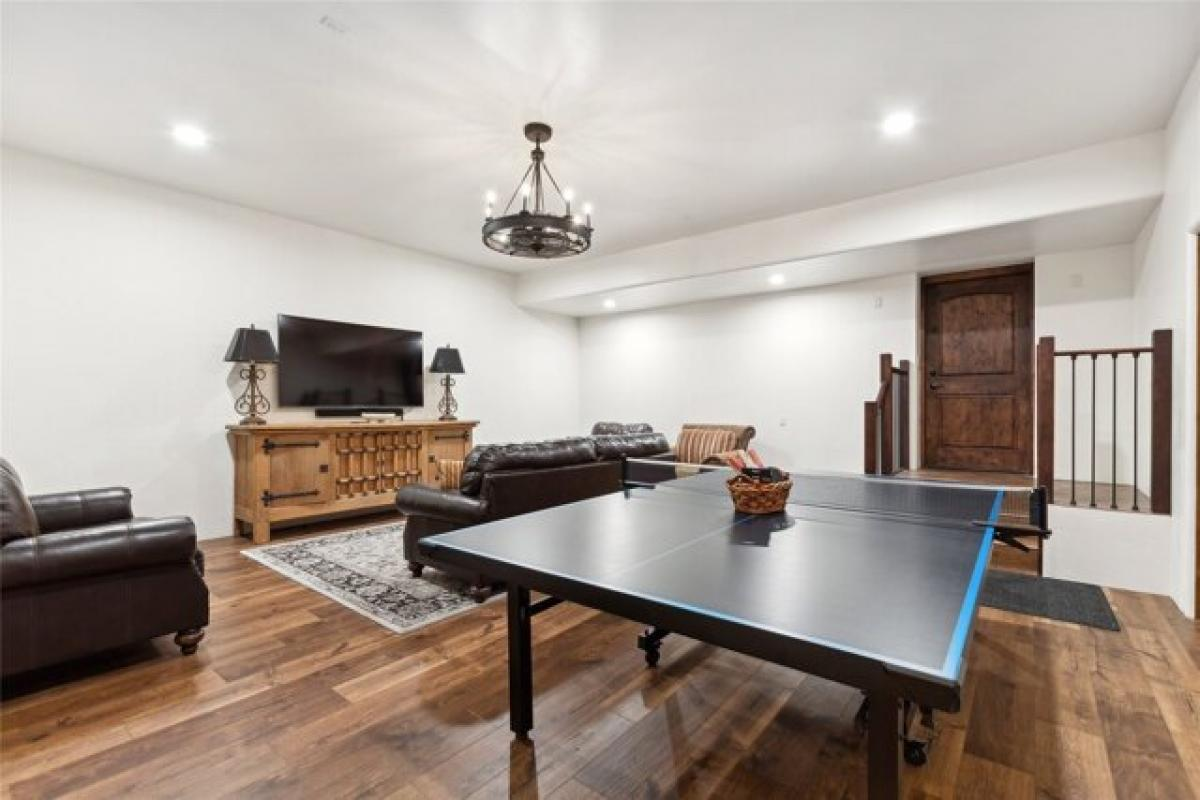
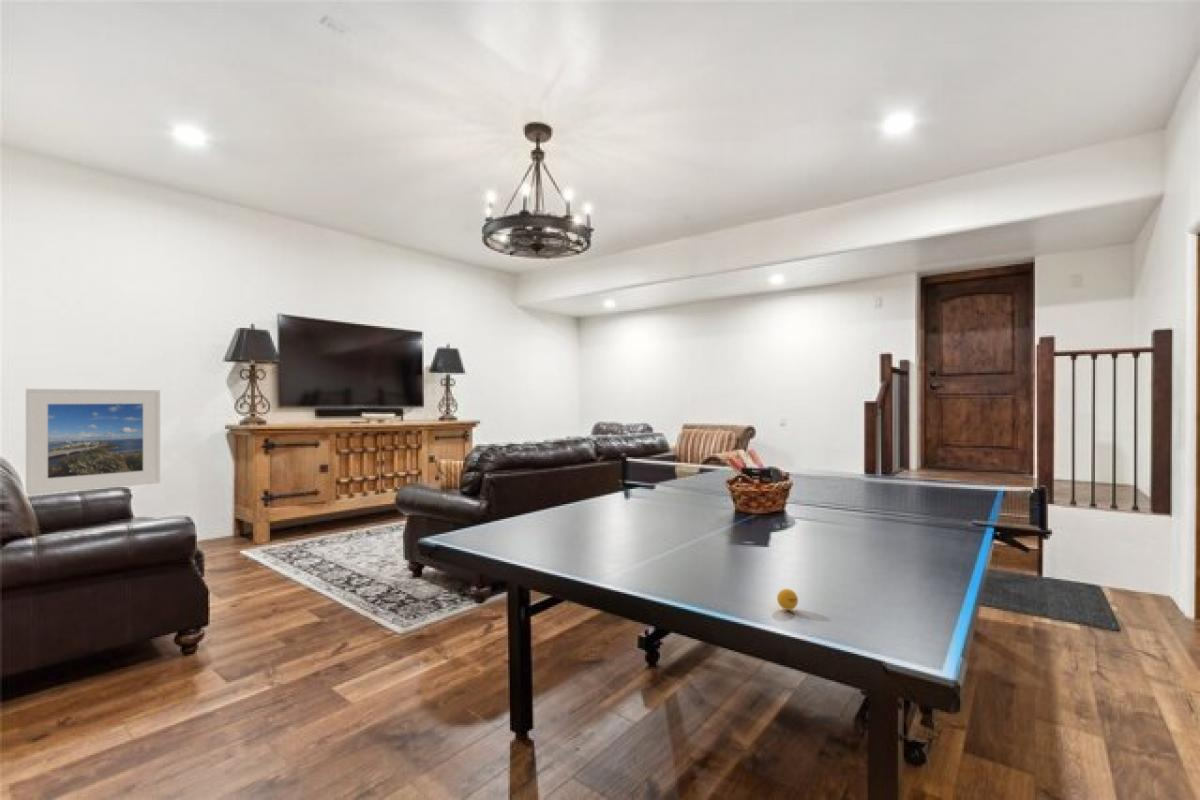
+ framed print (97, 439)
+ ping-pong ball (787, 599)
